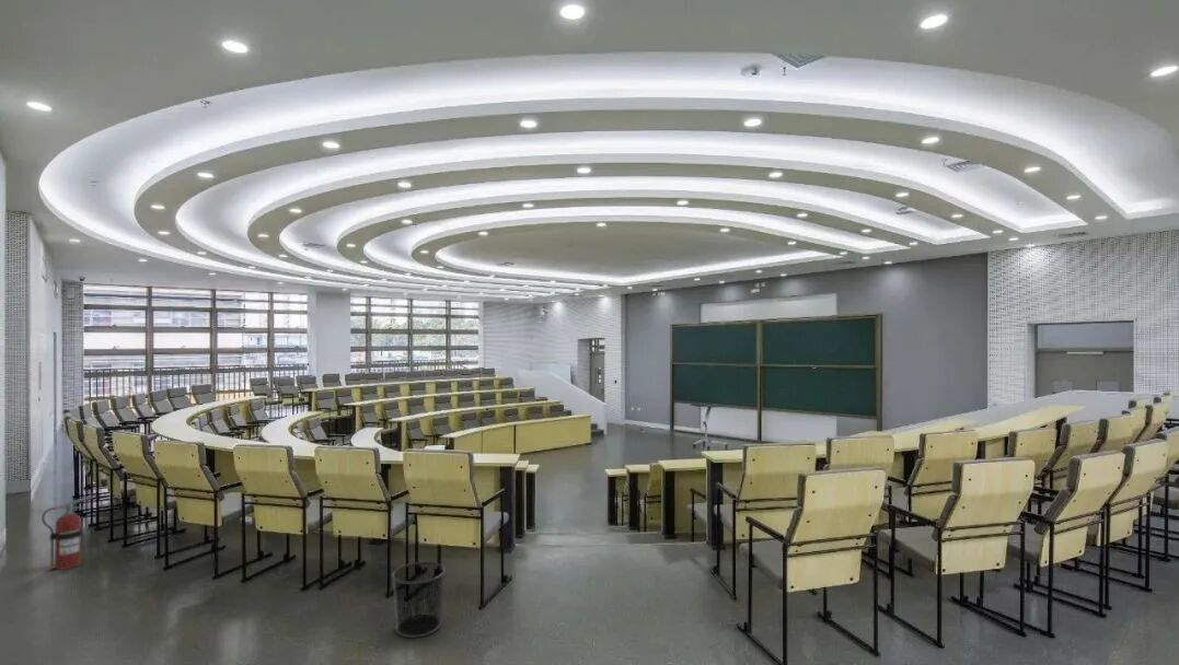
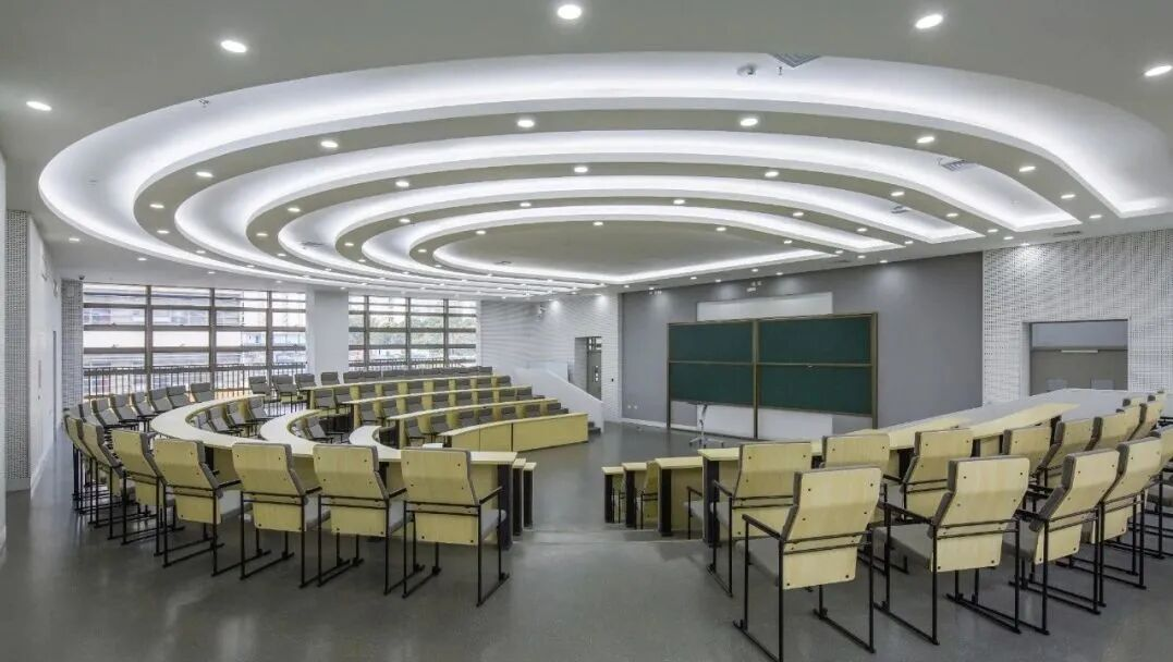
- fire extinguisher (67, 533)
- waste bin (418, 598)
